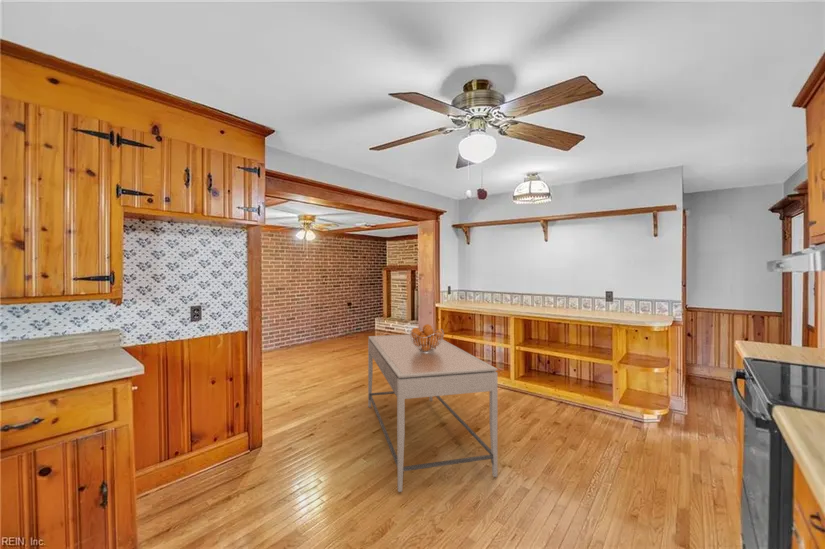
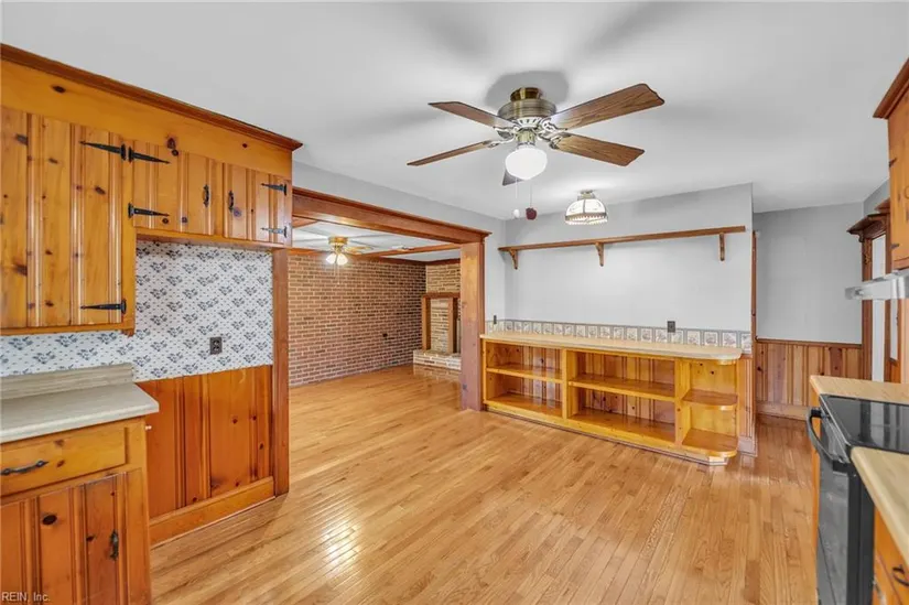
- fruit basket (426, 337)
- dining table (419, 392)
